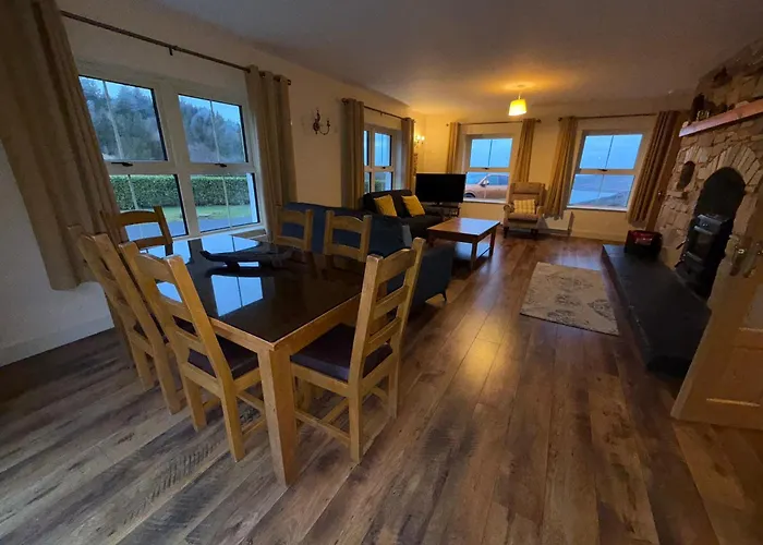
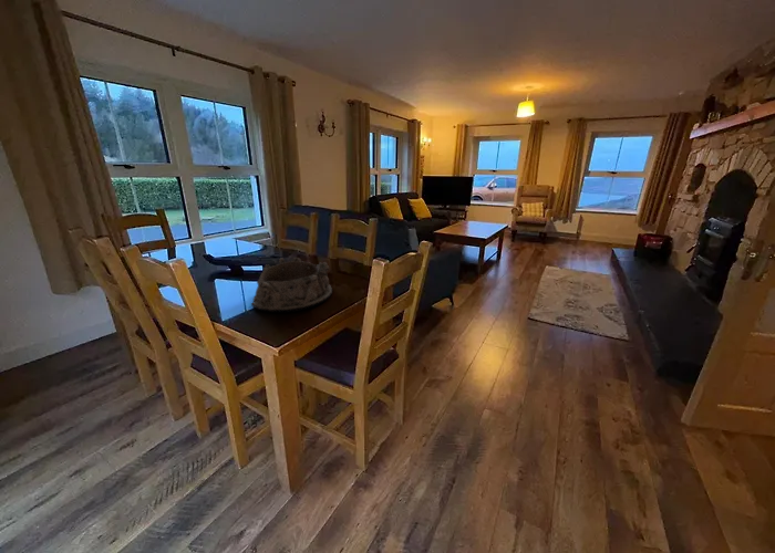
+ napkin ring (293, 281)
